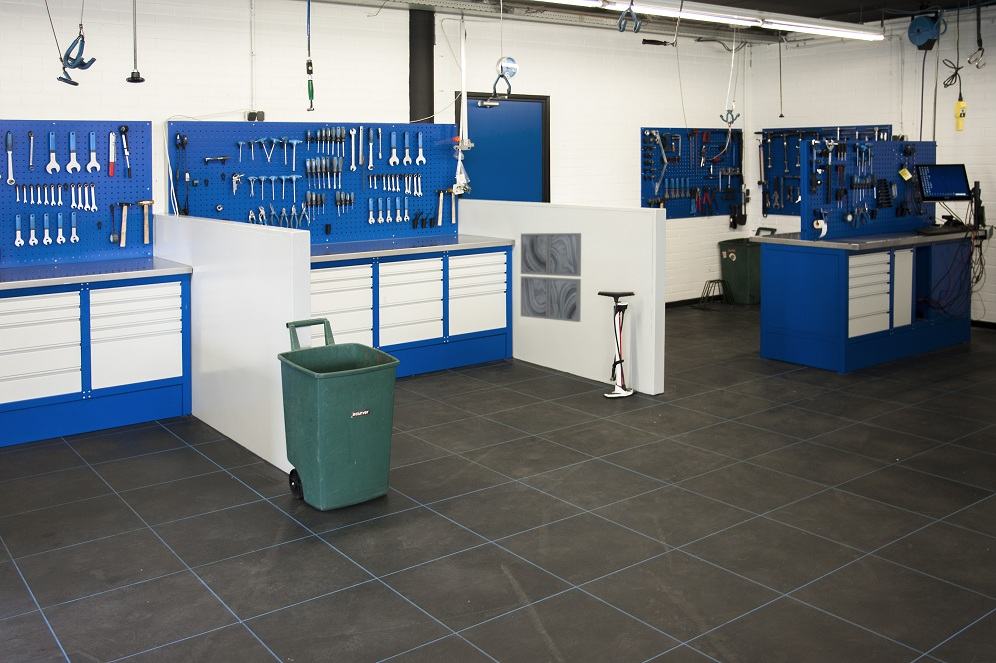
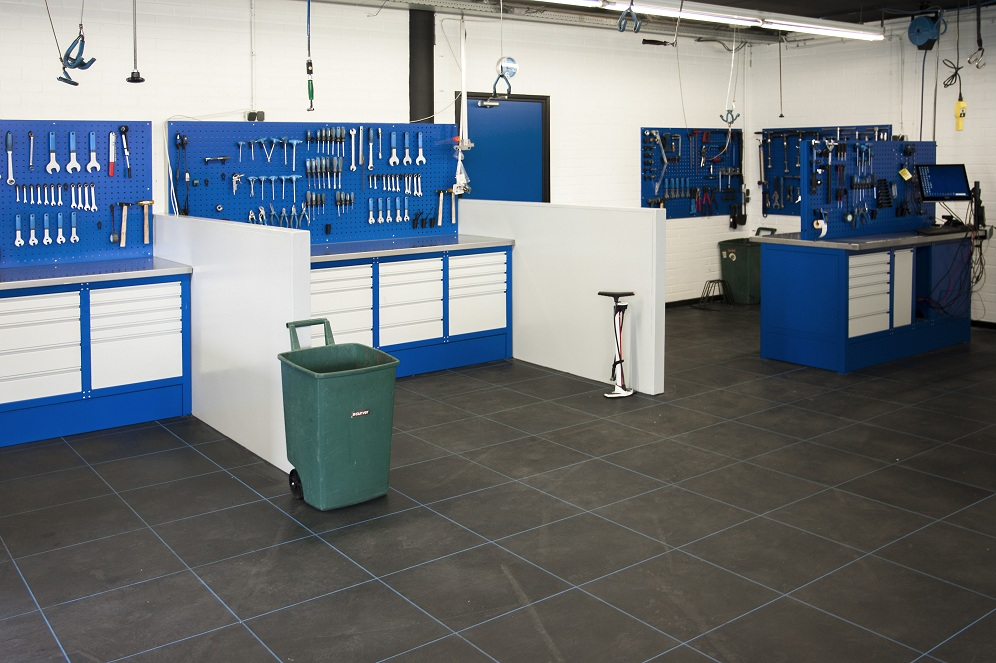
- wall art (549, 277)
